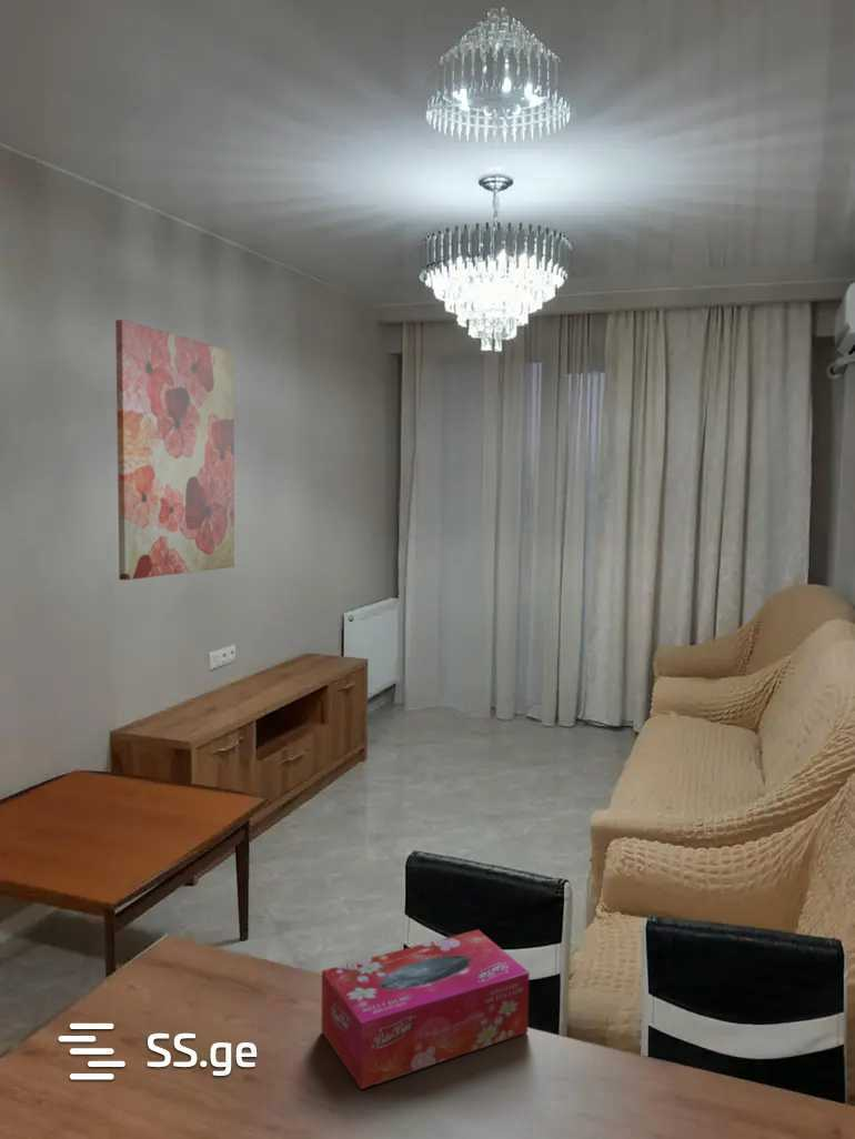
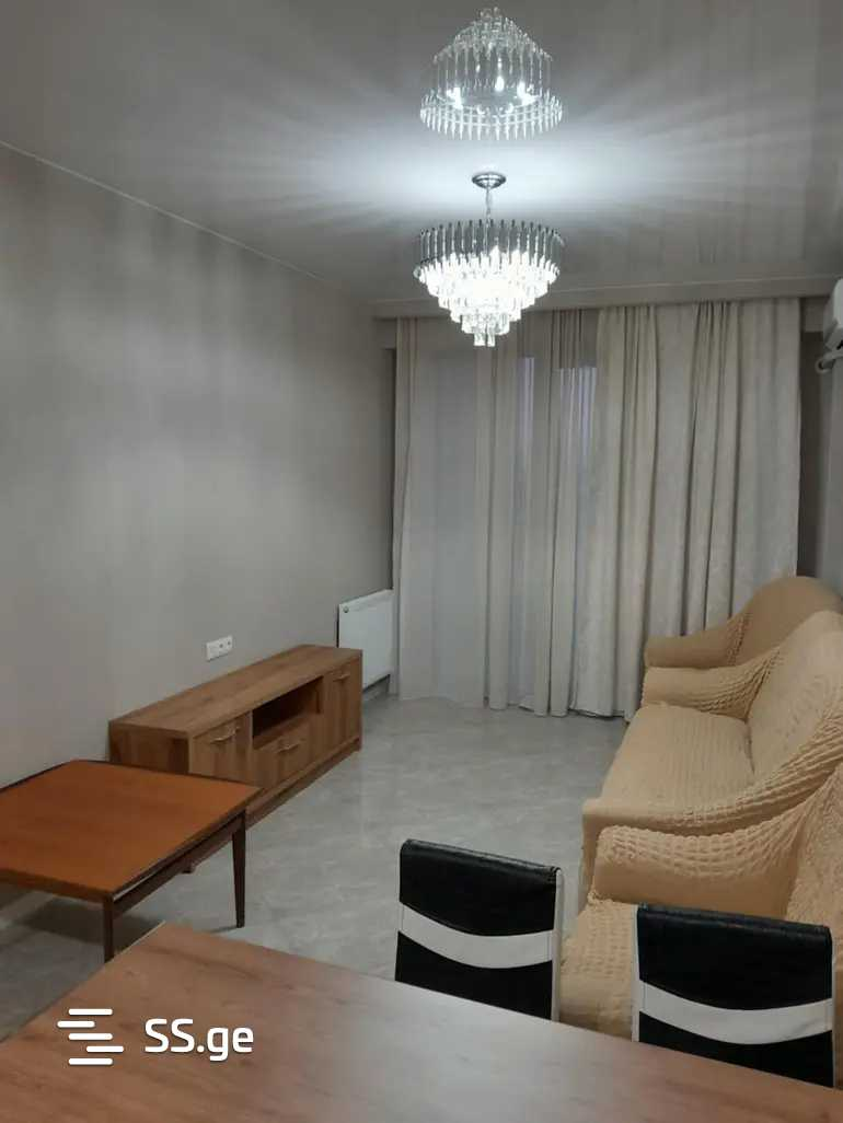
- wall art (181, 456)
- tissue box (424, 1001)
